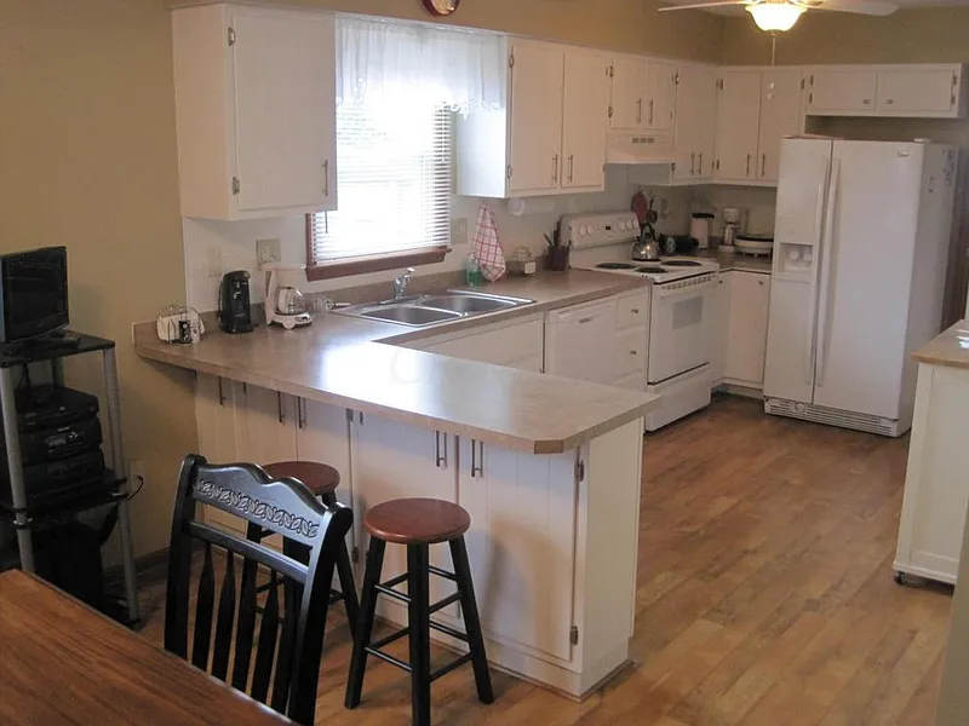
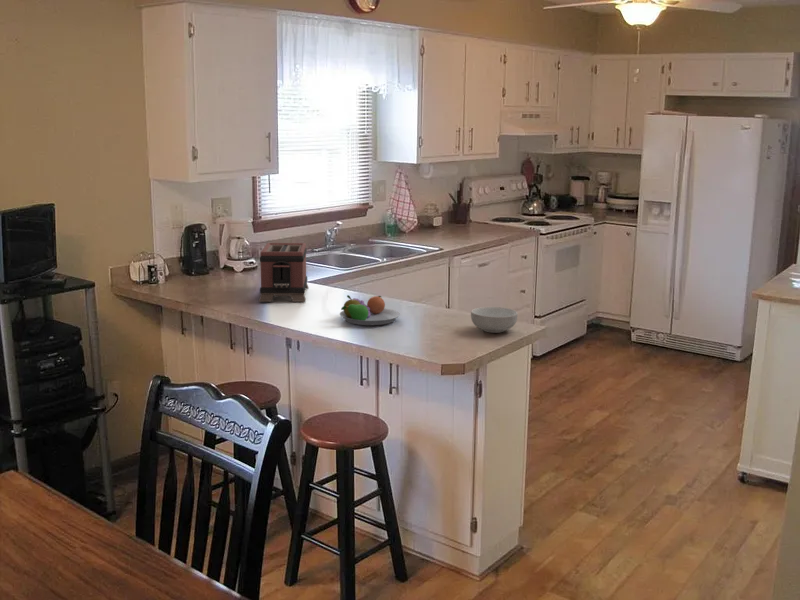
+ cereal bowl (493, 320)
+ toaster (284, 271)
+ fruit bowl (367, 308)
